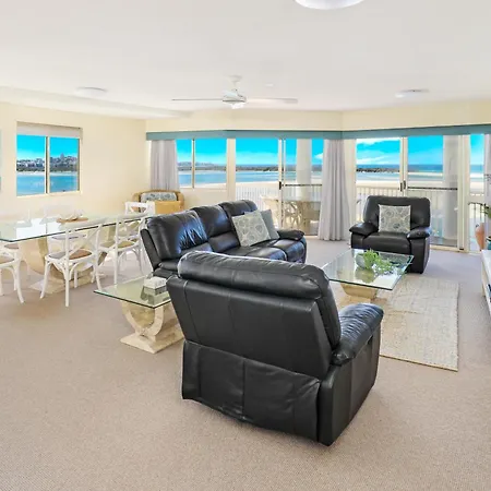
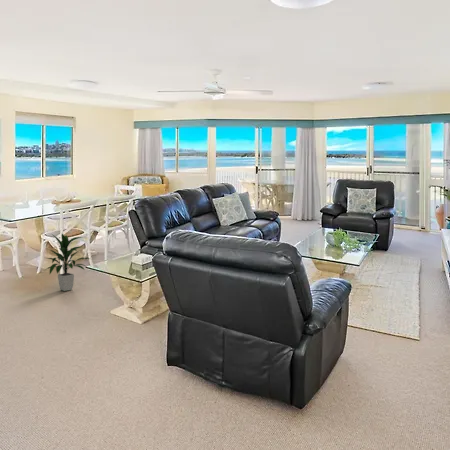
+ indoor plant (65, 260)
